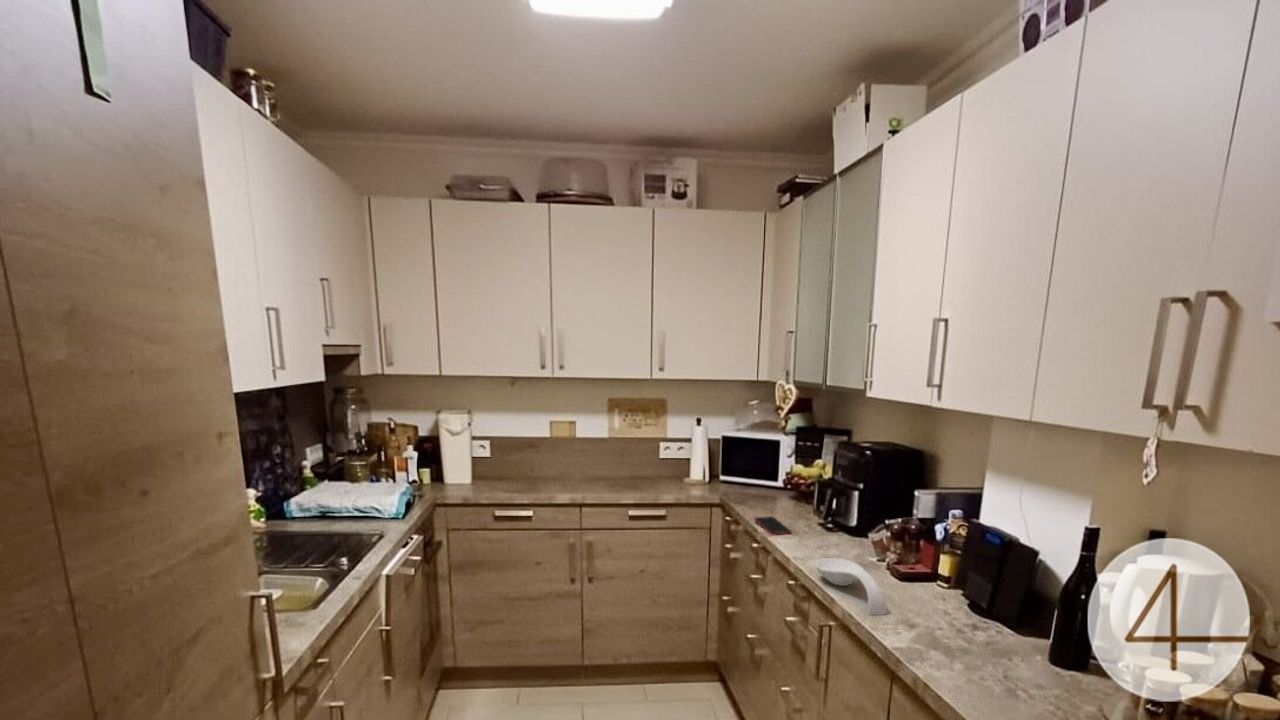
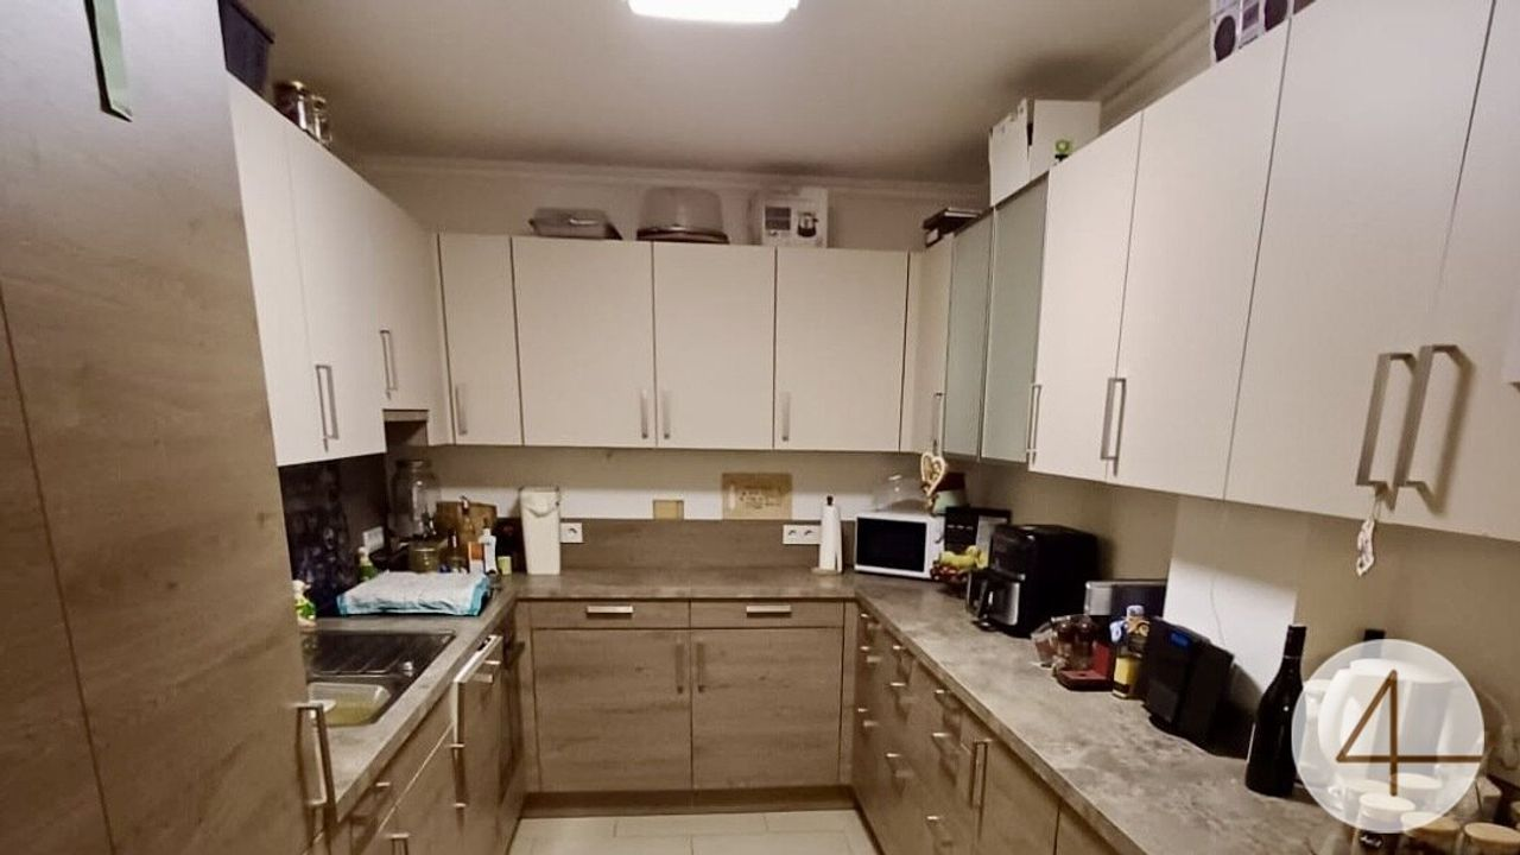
- cell phone (772, 525)
- spoon rest (851, 577)
